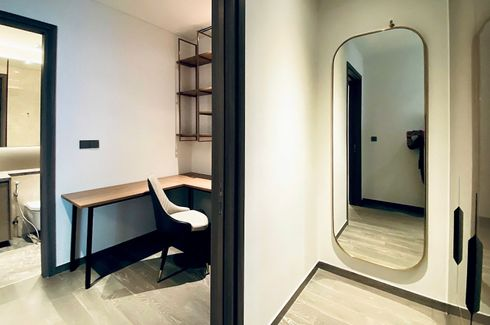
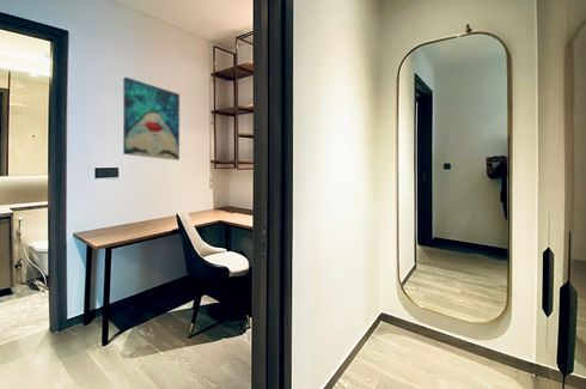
+ wall art (153, 121)
